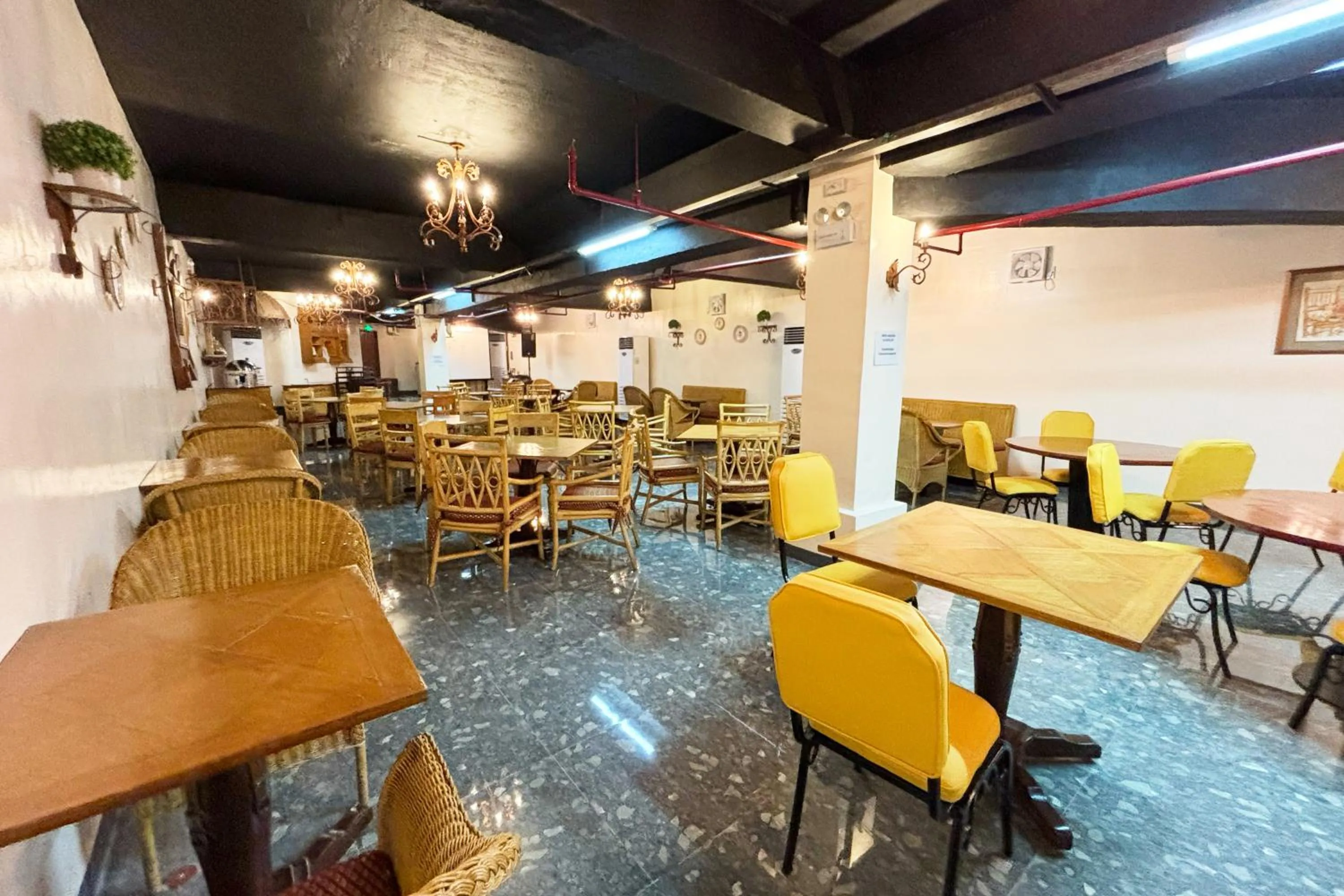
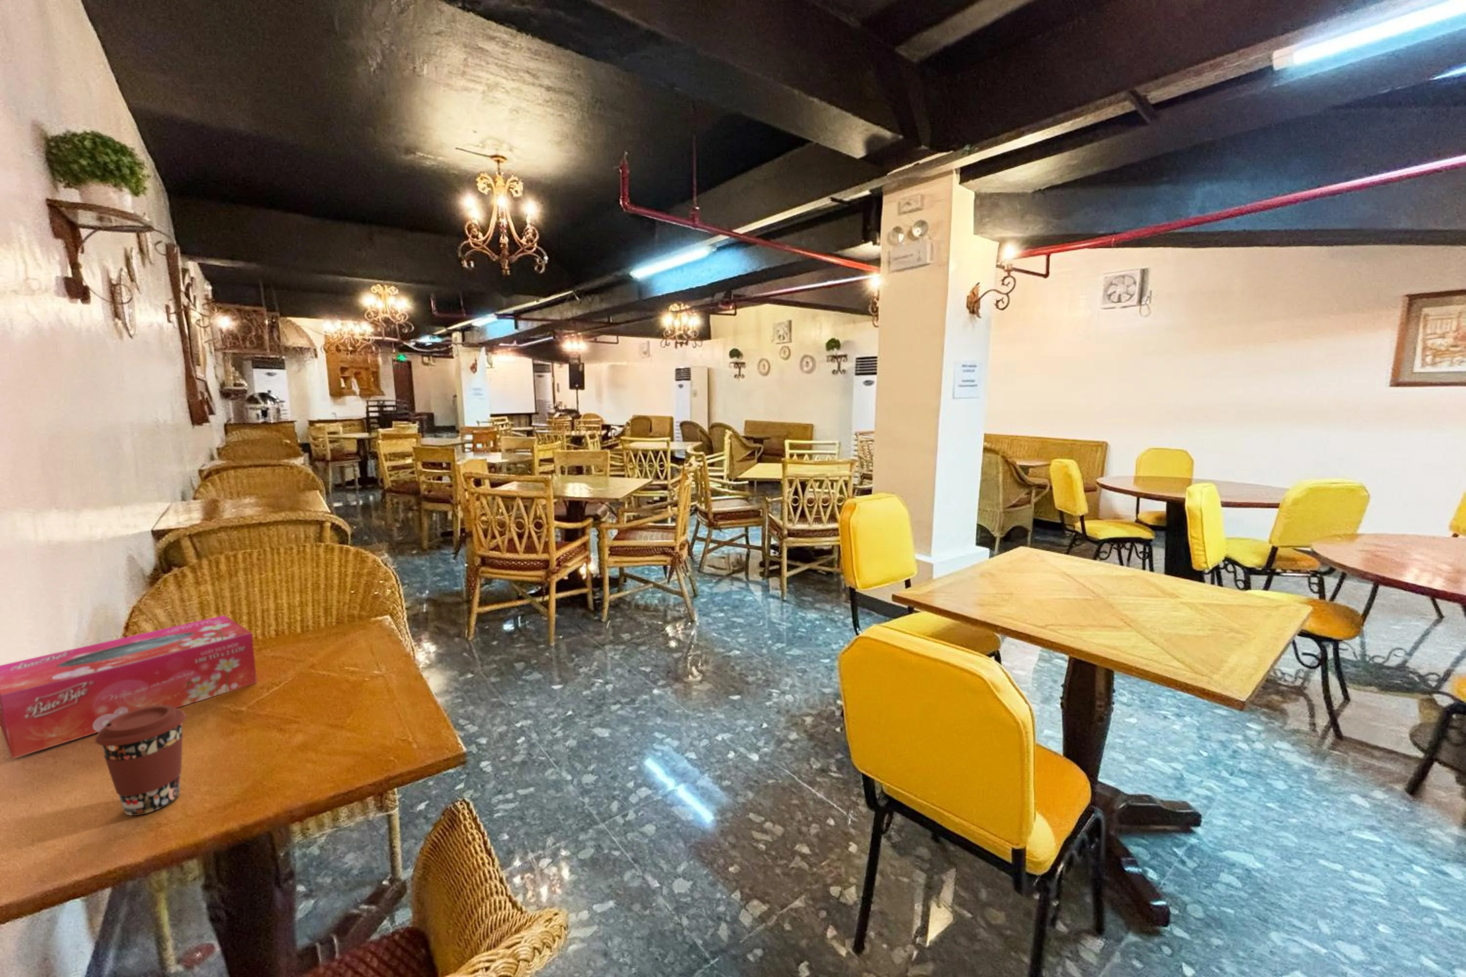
+ coffee cup (146, 760)
+ tissue box (134, 676)
